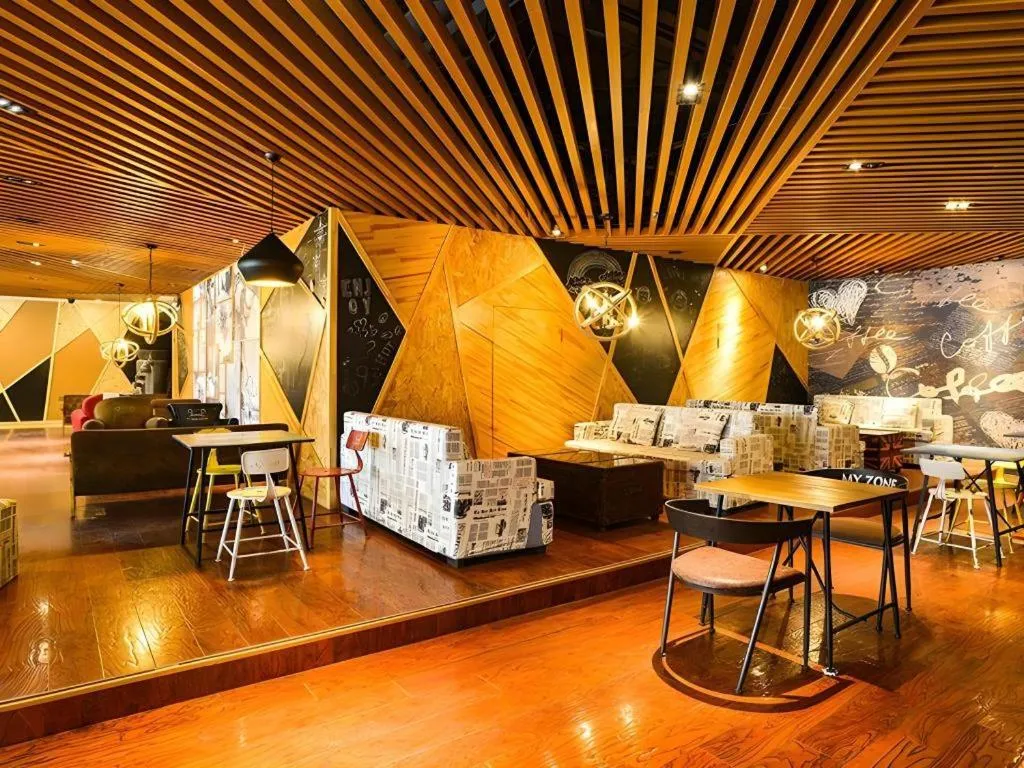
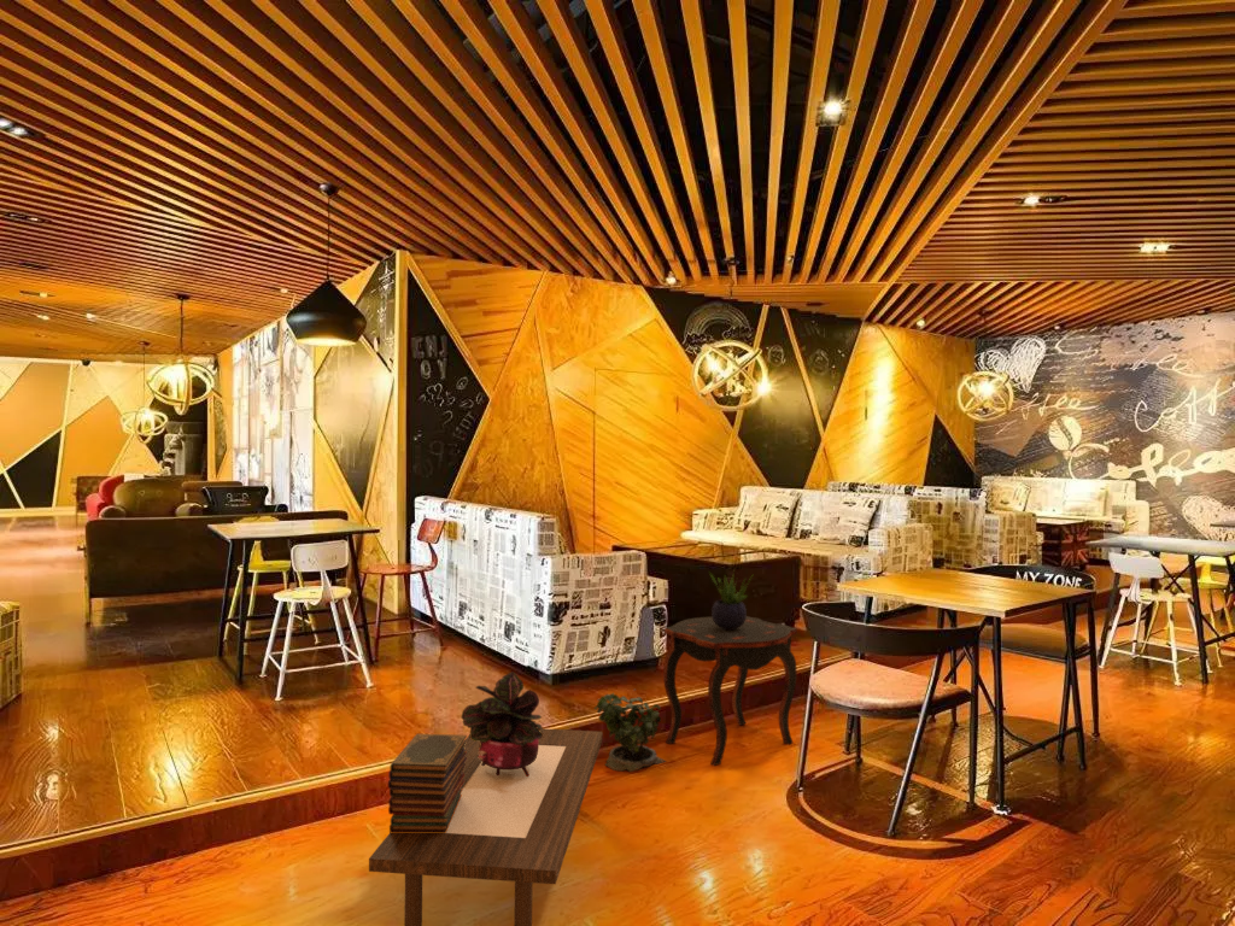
+ potted plant (627, 725)
+ book stack (429, 780)
+ potted plant (732, 599)
+ potted plant (507, 722)
+ side table (734, 685)
+ coffee table (507, 824)
